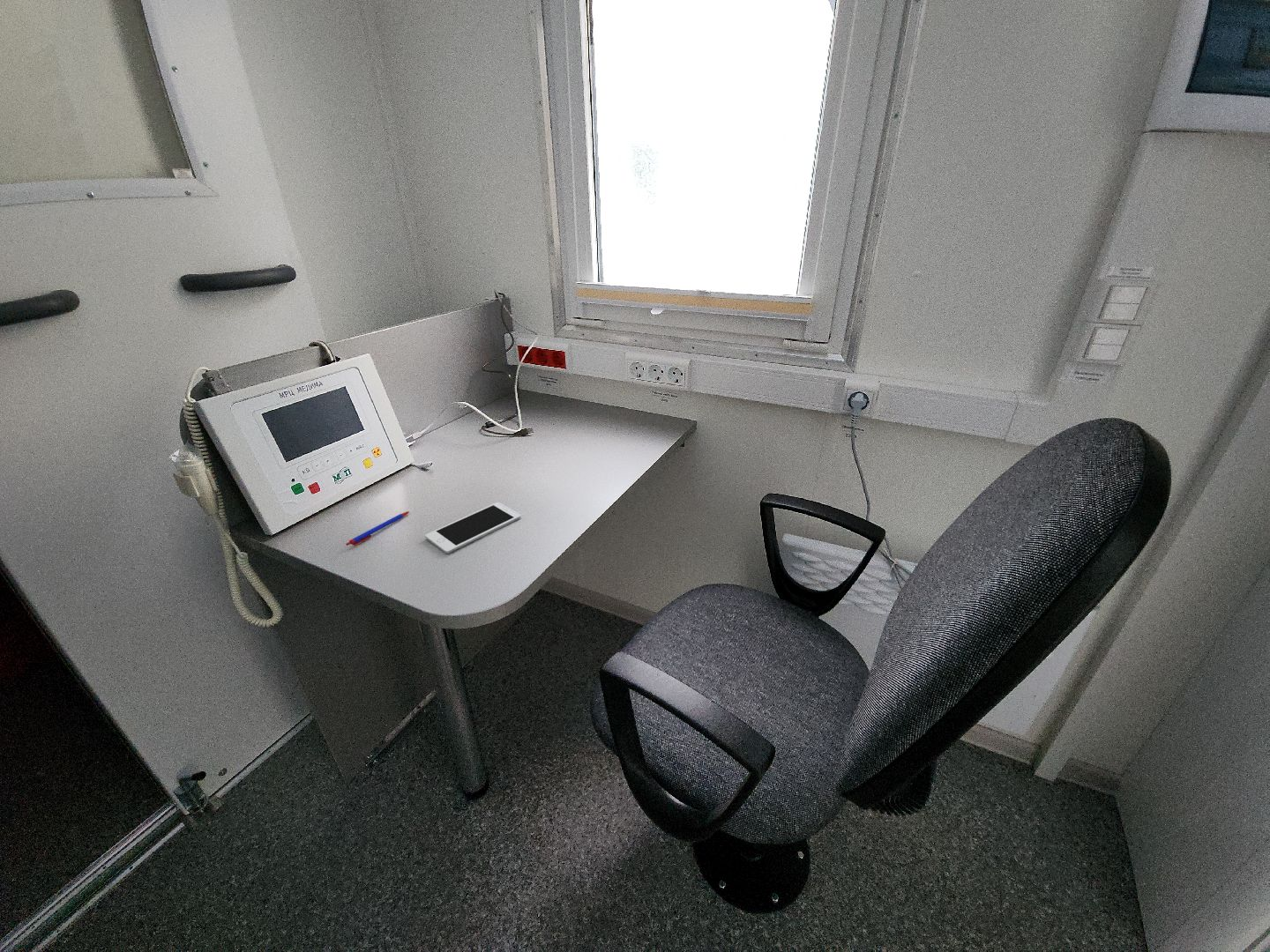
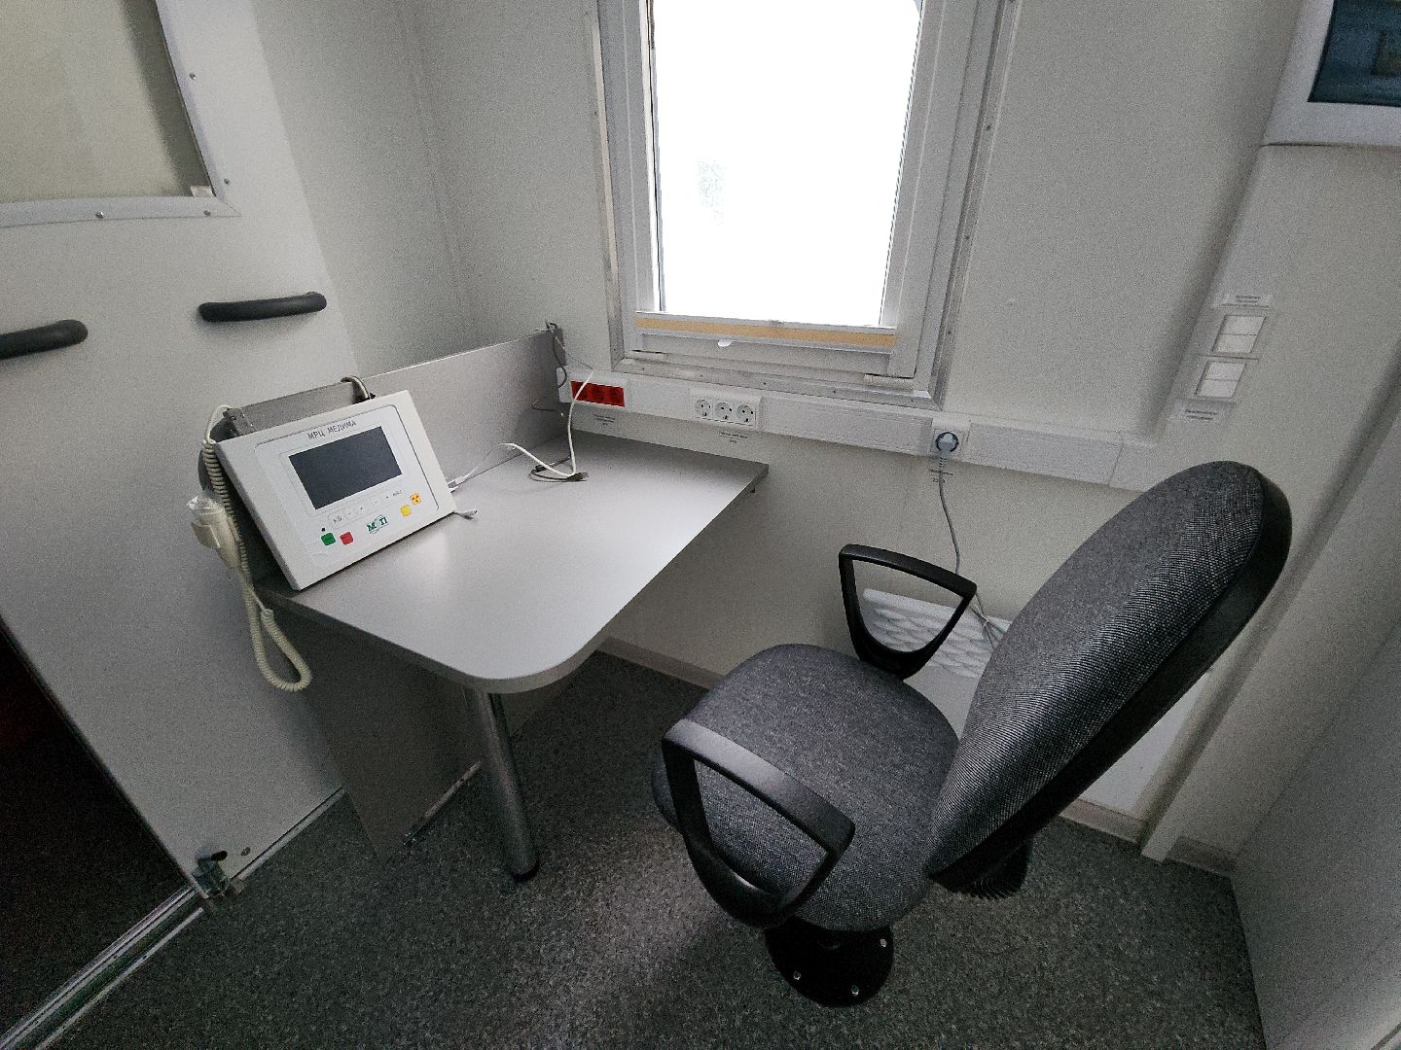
- pen (379, 526)
- cell phone (474, 525)
